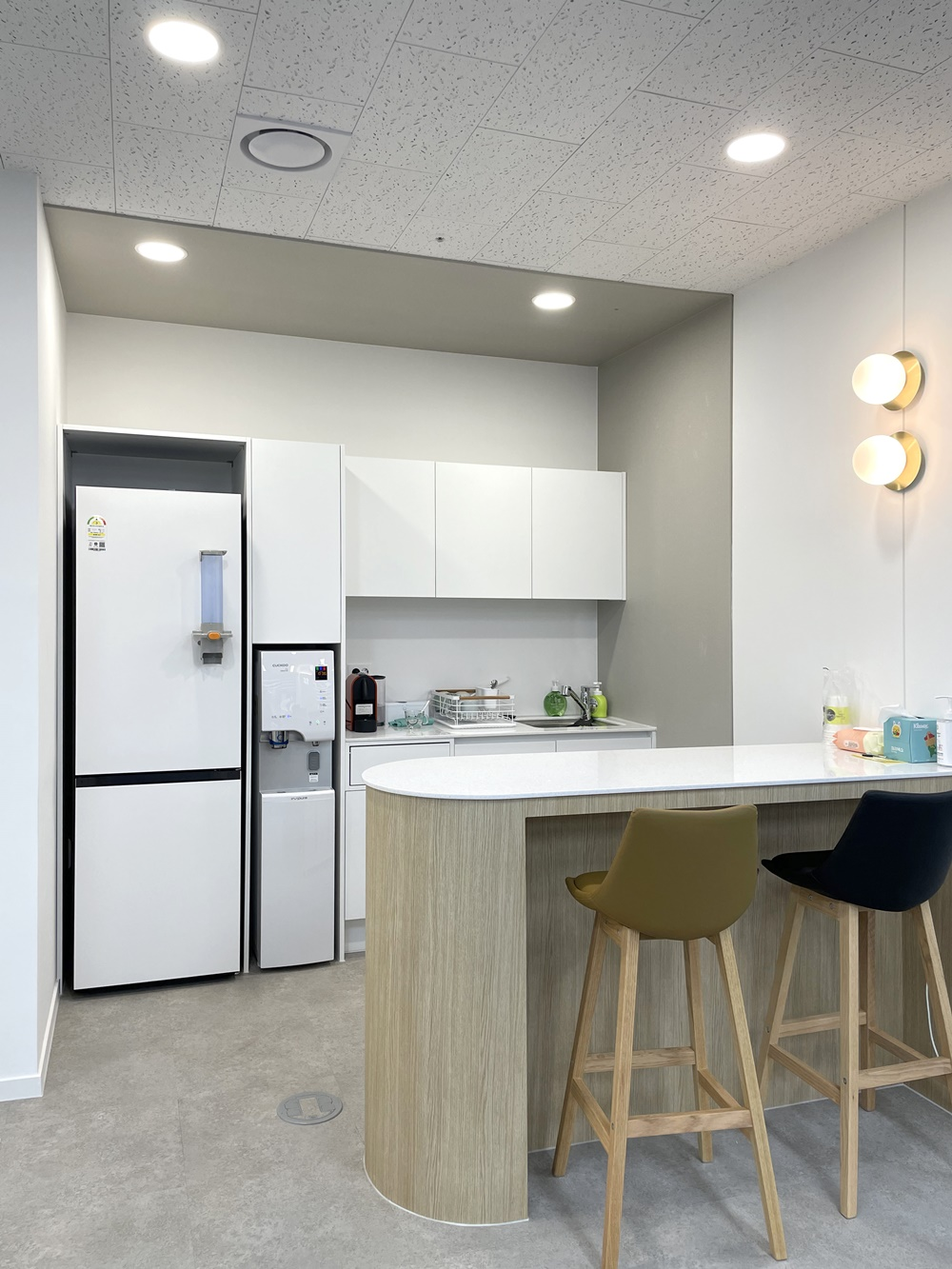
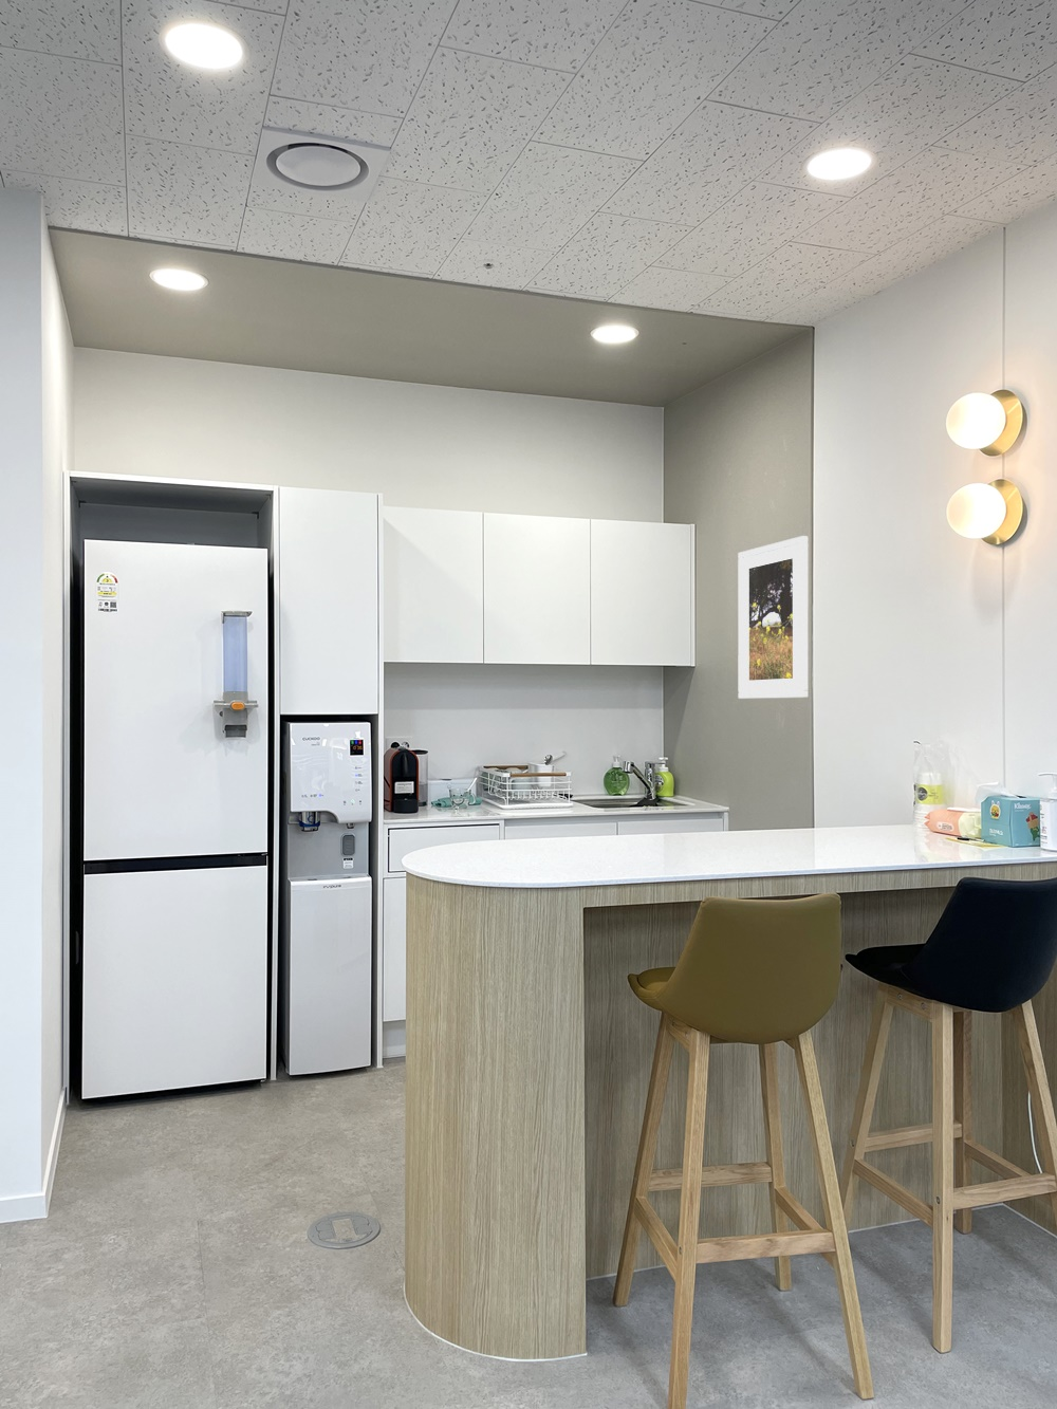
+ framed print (771, 621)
